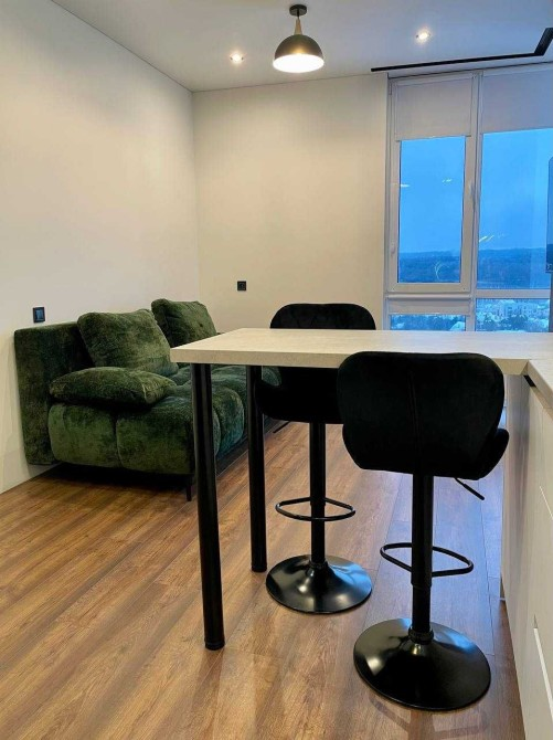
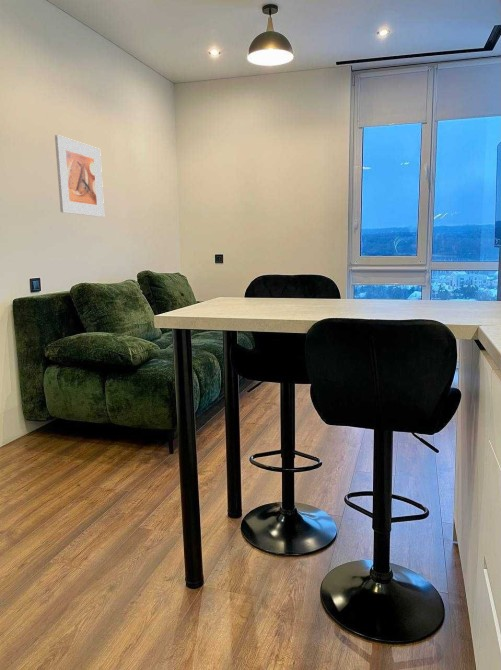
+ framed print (81, 178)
